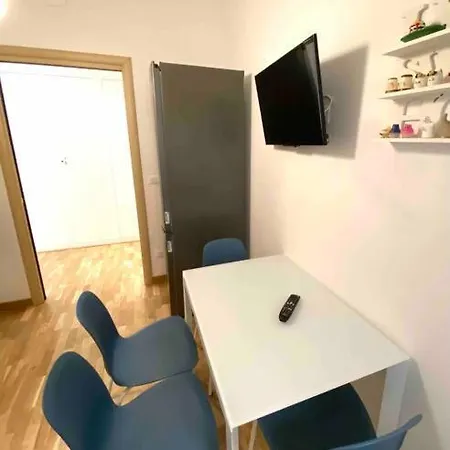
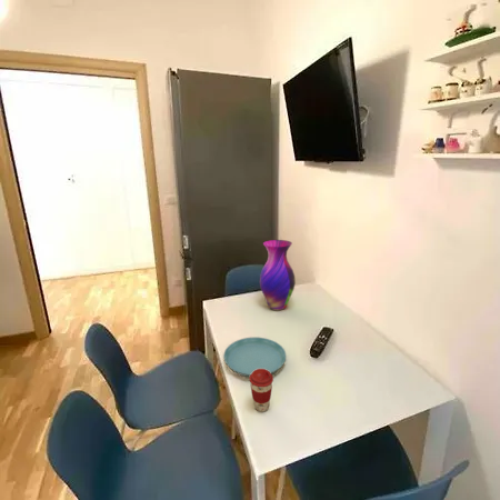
+ coffee cup (261, 390)
+ saucer (254, 357)
+ vase (277, 276)
